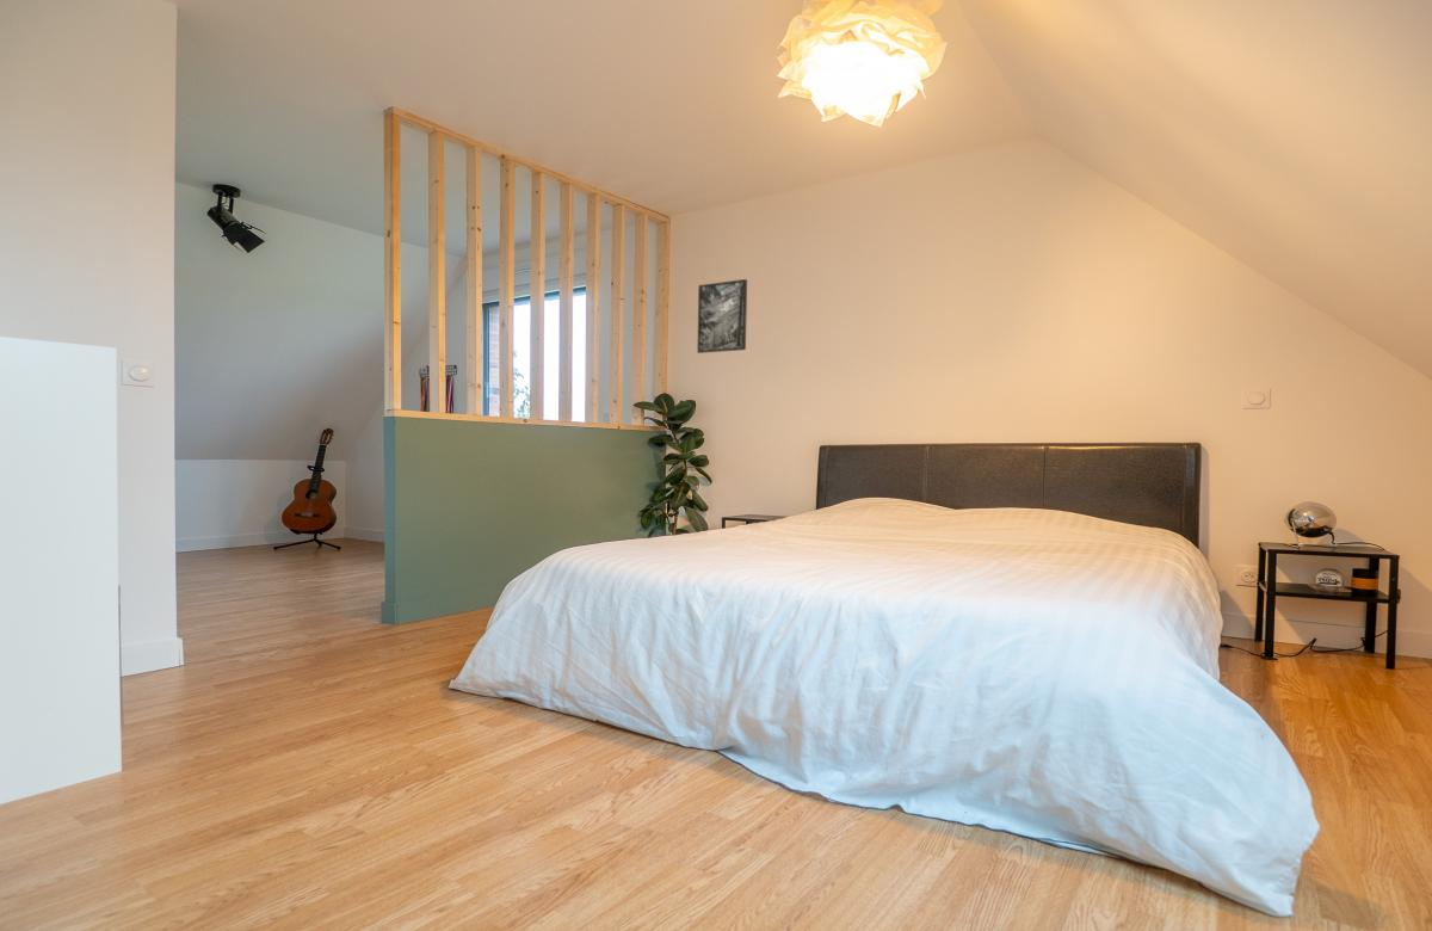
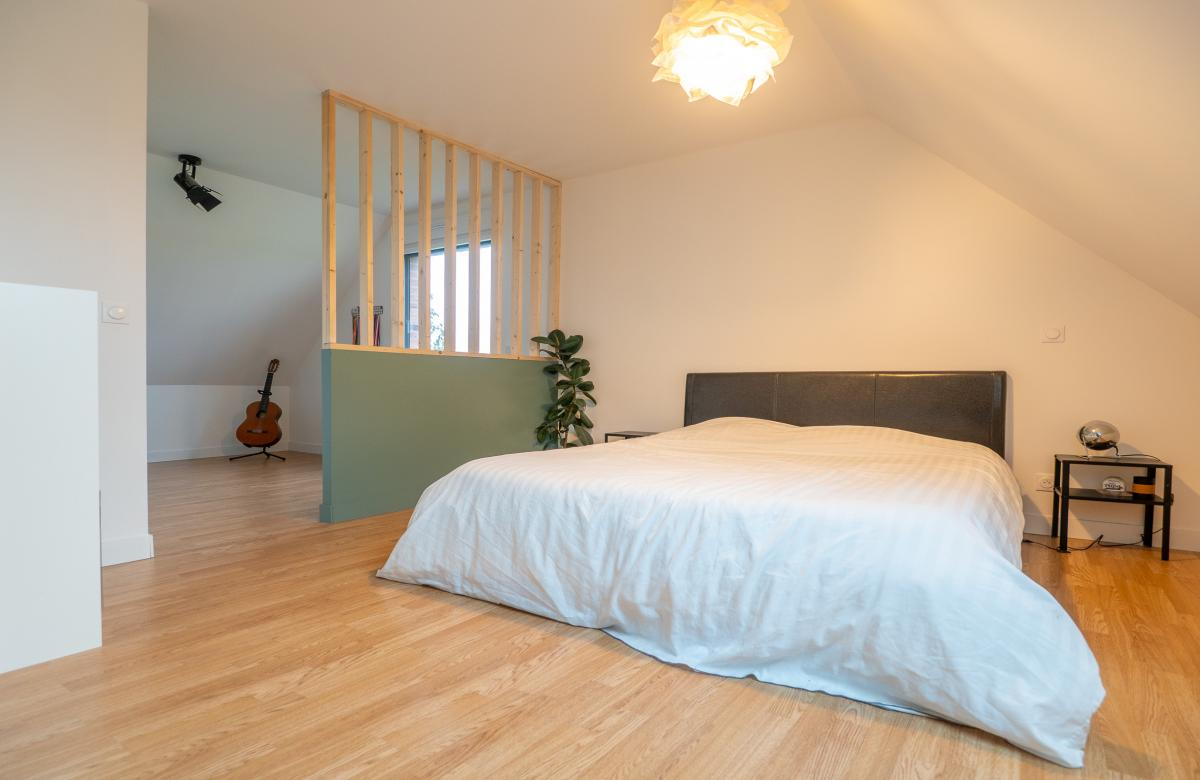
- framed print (721, 316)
